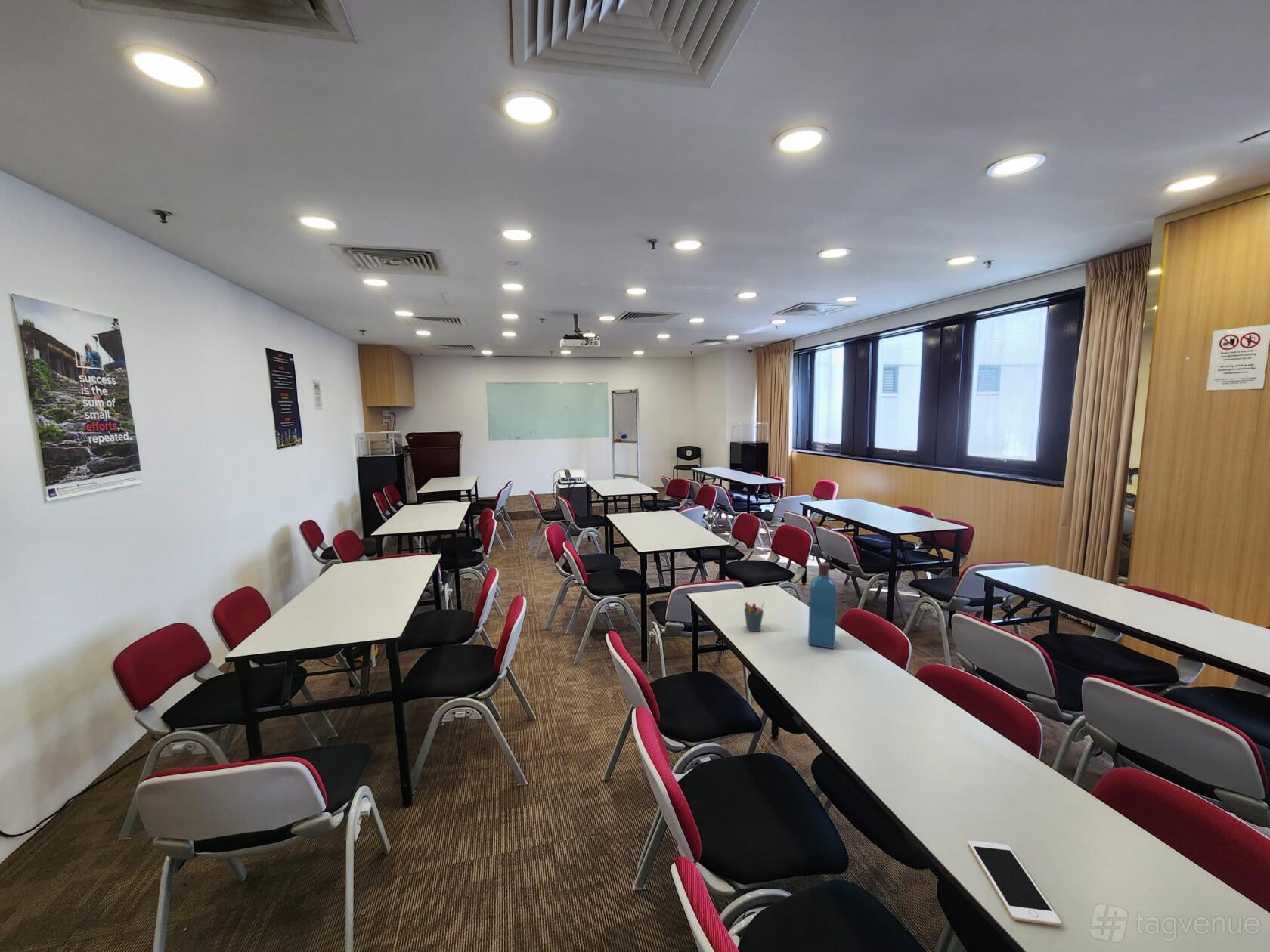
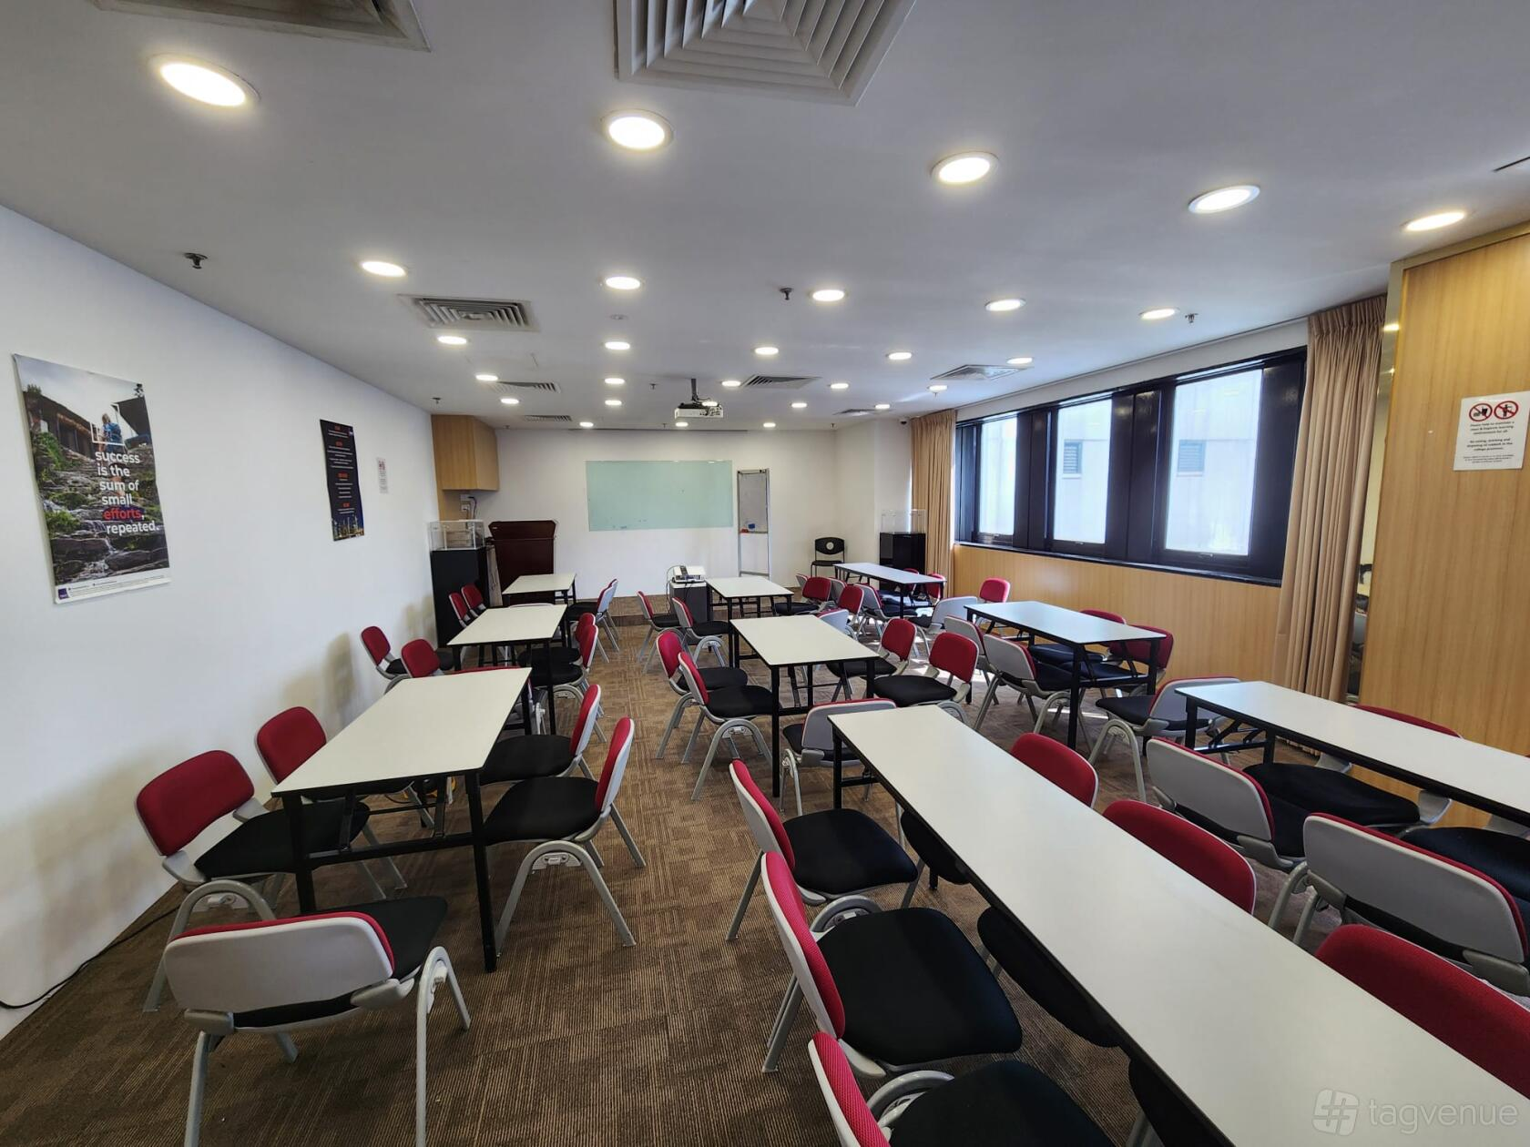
- cell phone (1010, 879)
- pen holder (753, 614)
- liquor (822, 603)
